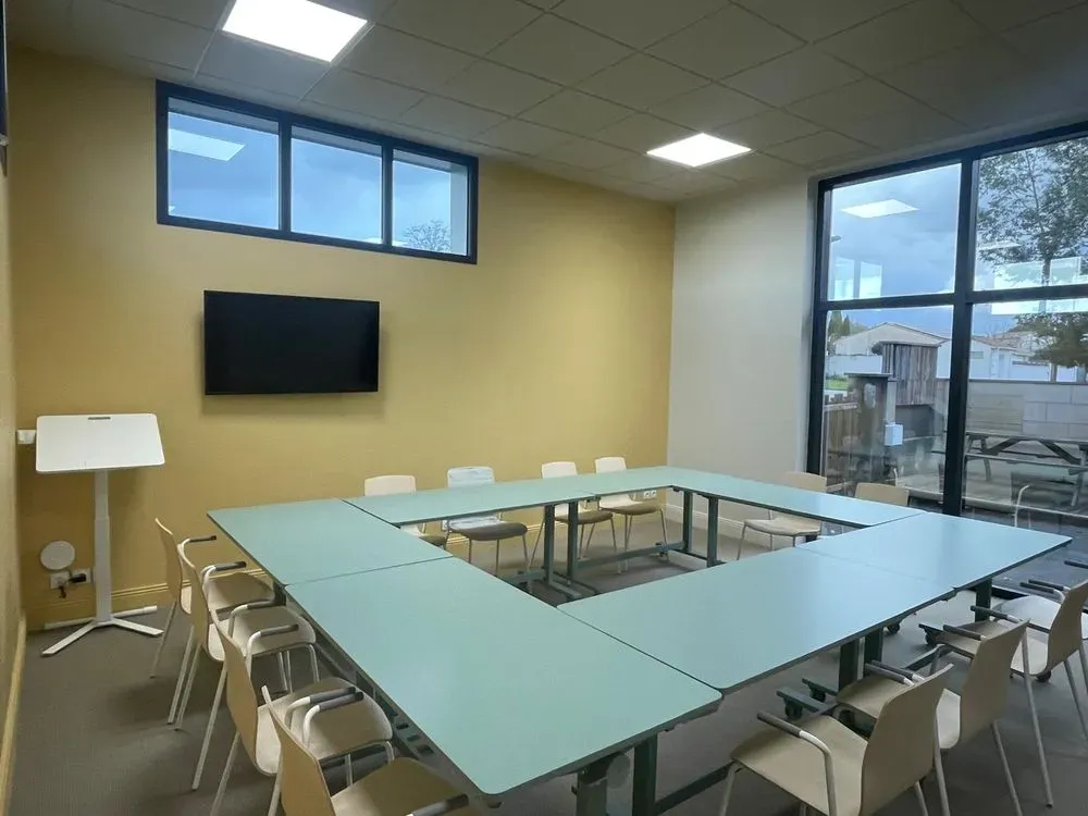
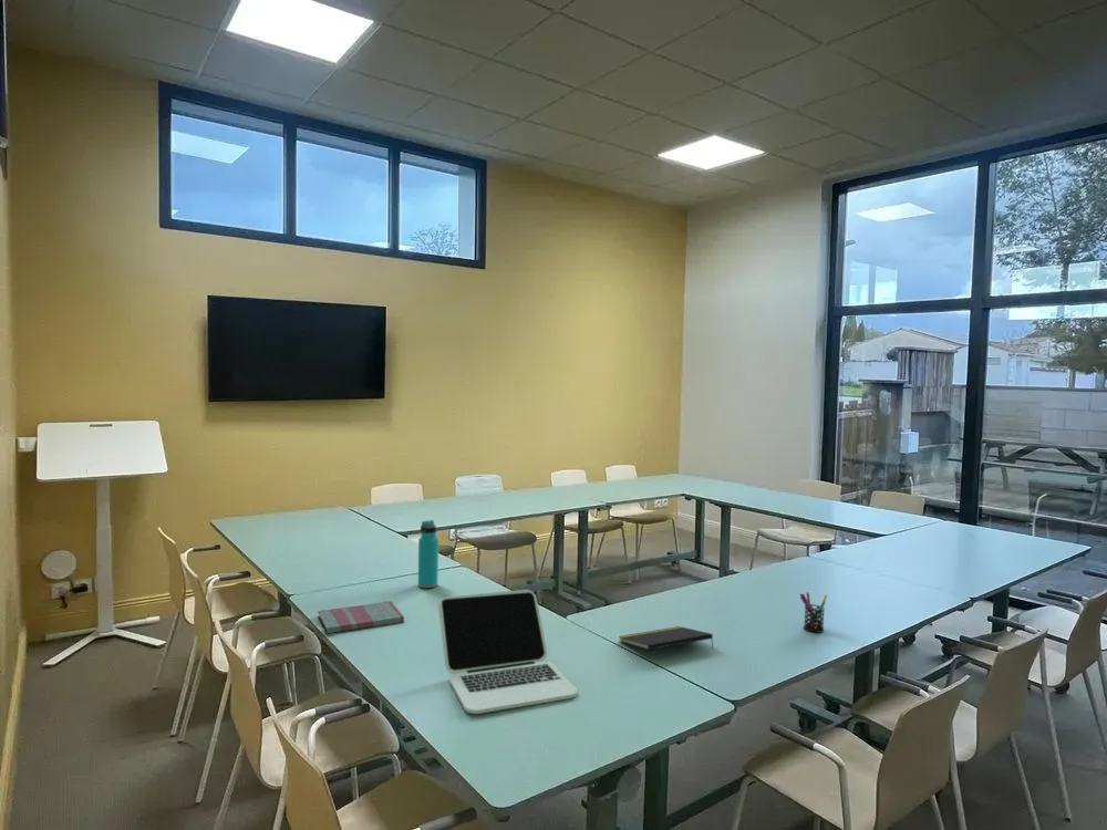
+ notepad (664, 637)
+ water bottle (427, 552)
+ laptop (505, 644)
+ binder (360, 616)
+ pen holder (815, 611)
